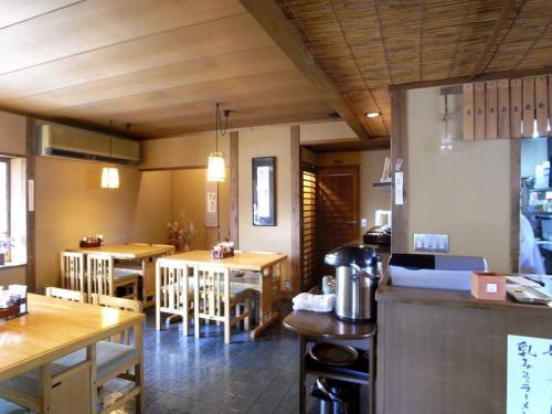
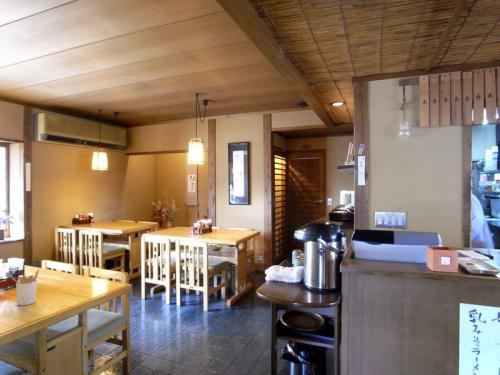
+ utensil holder (26, 287)
